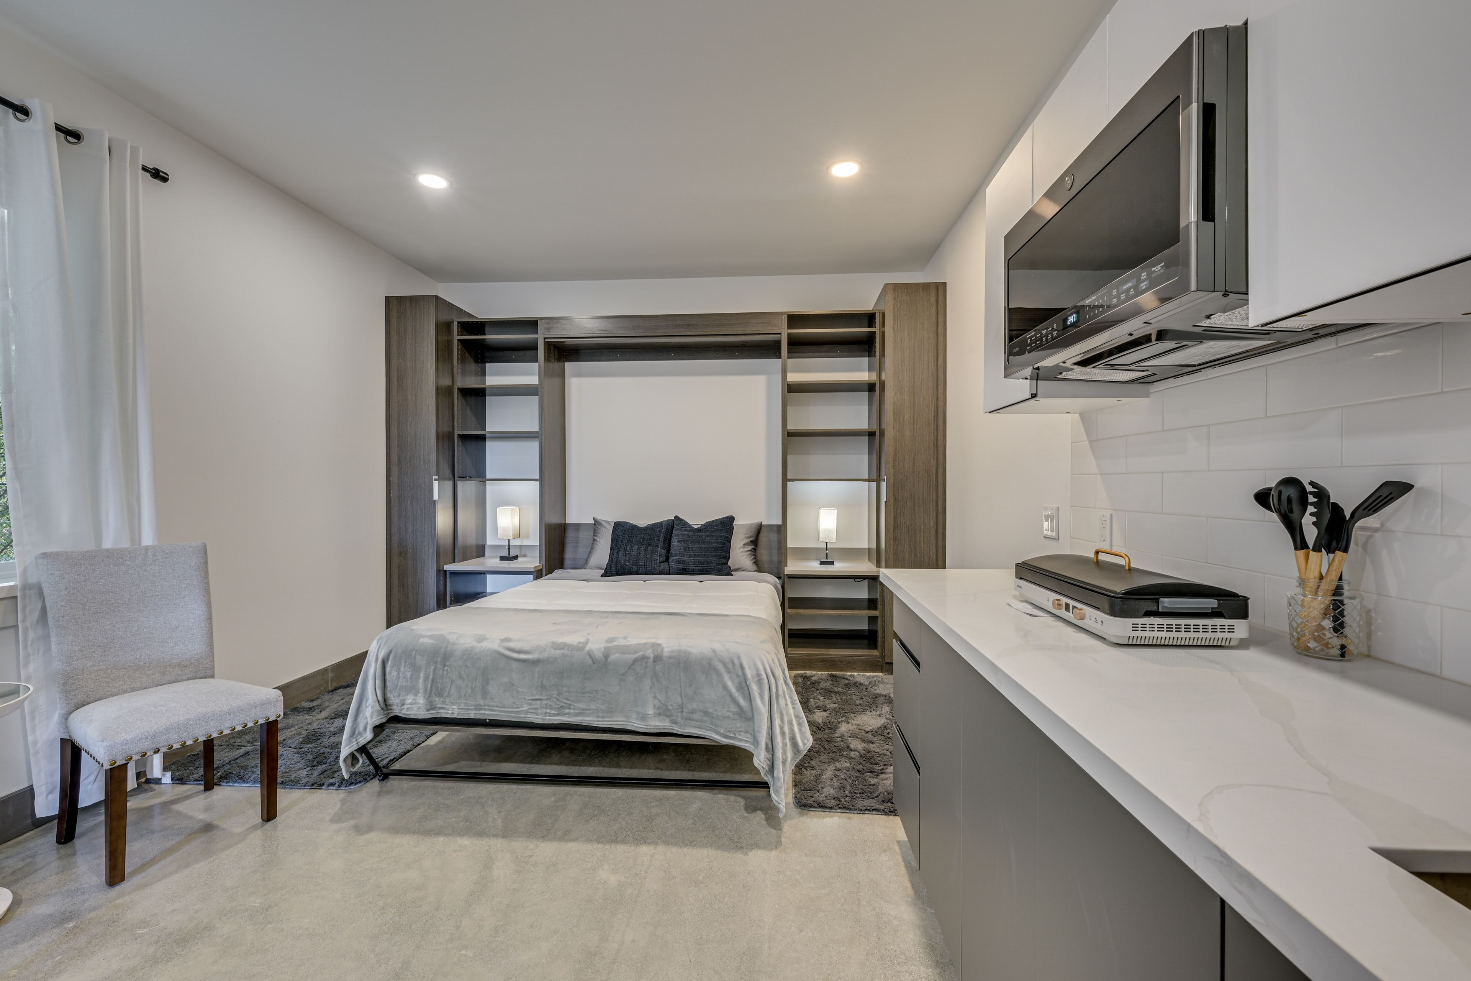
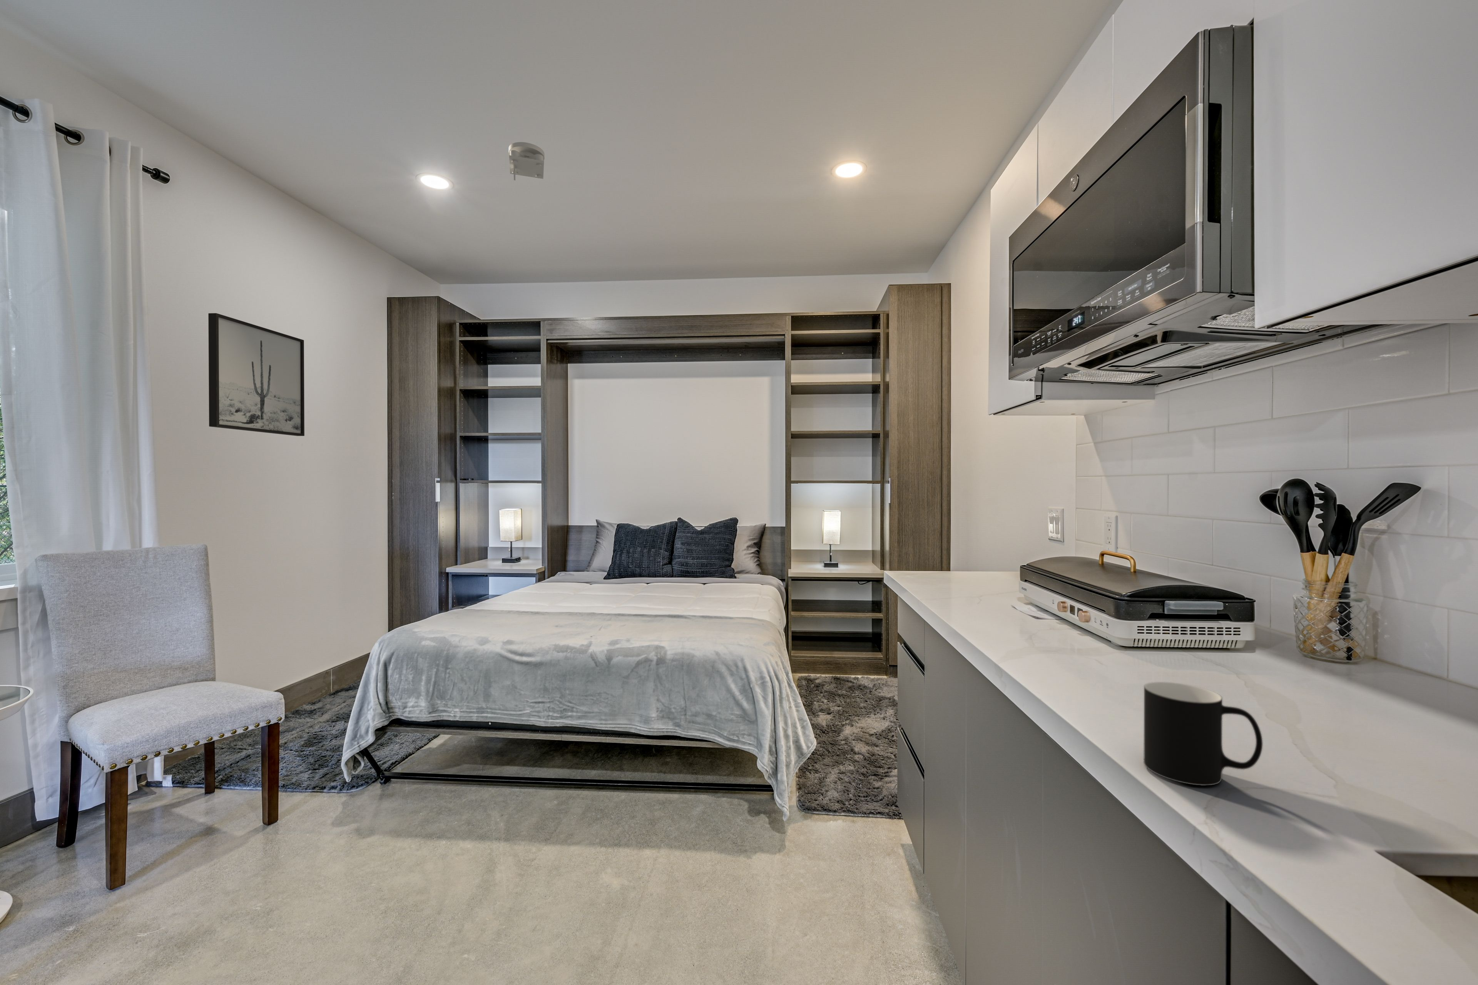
+ wall art (261, 379)
+ smoke detector (527, 166)
+ cup (1200, 735)
